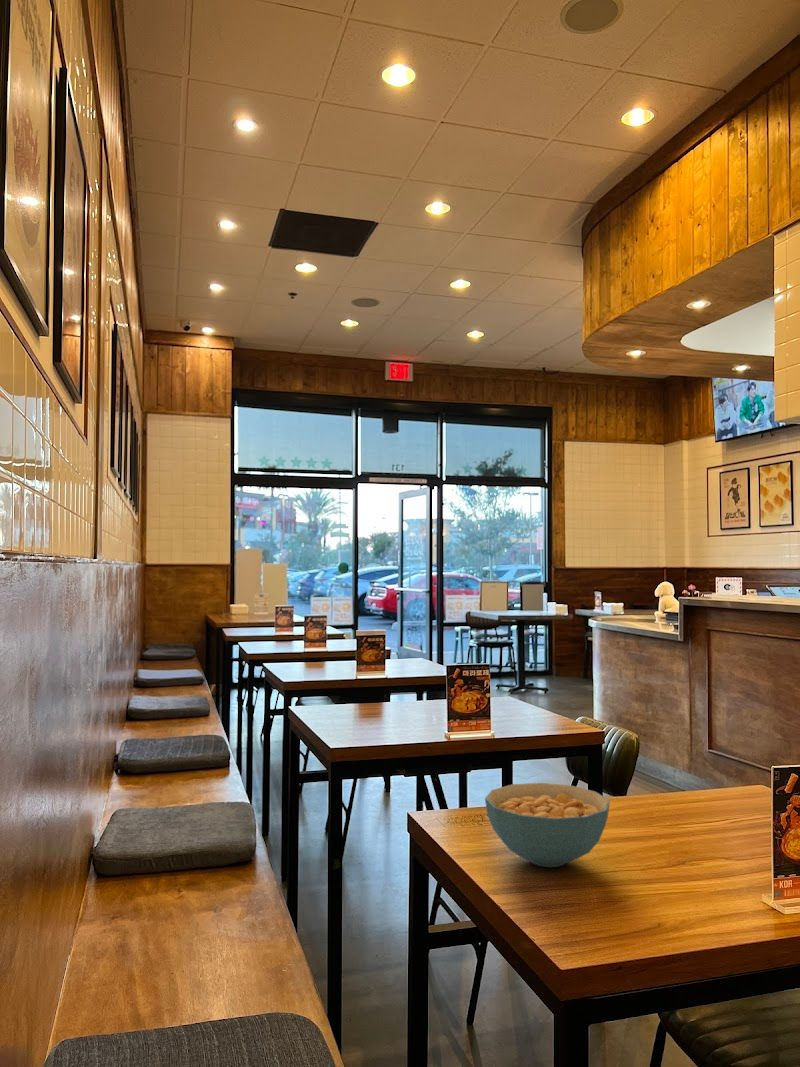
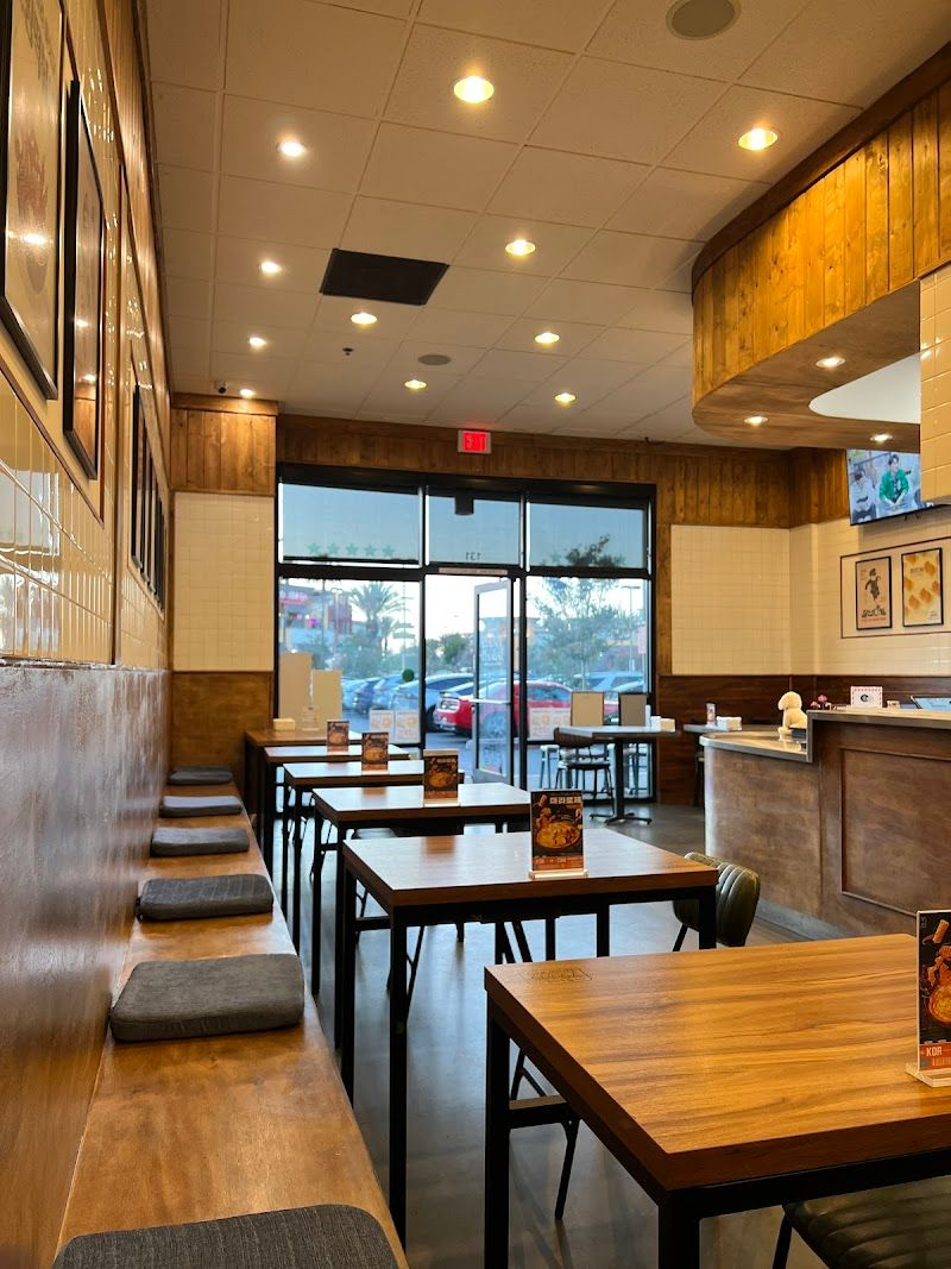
- cereal bowl (547, 829)
